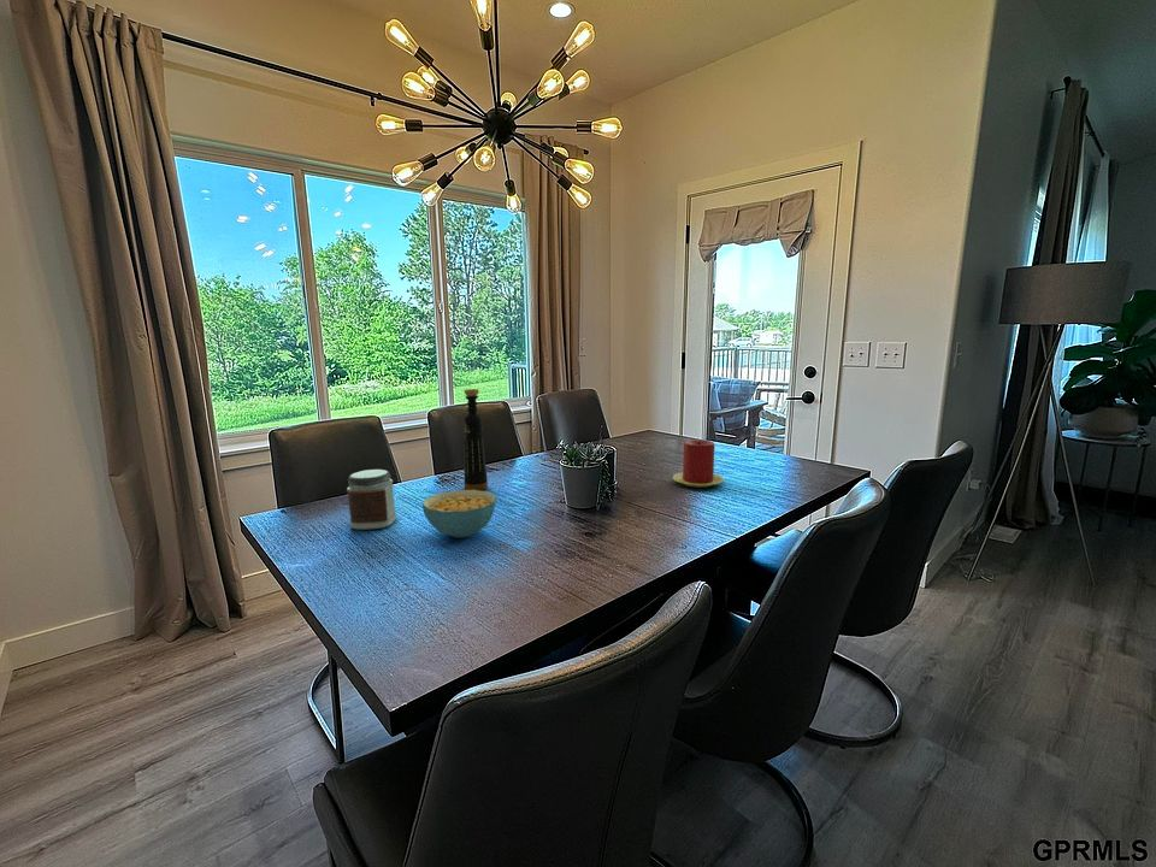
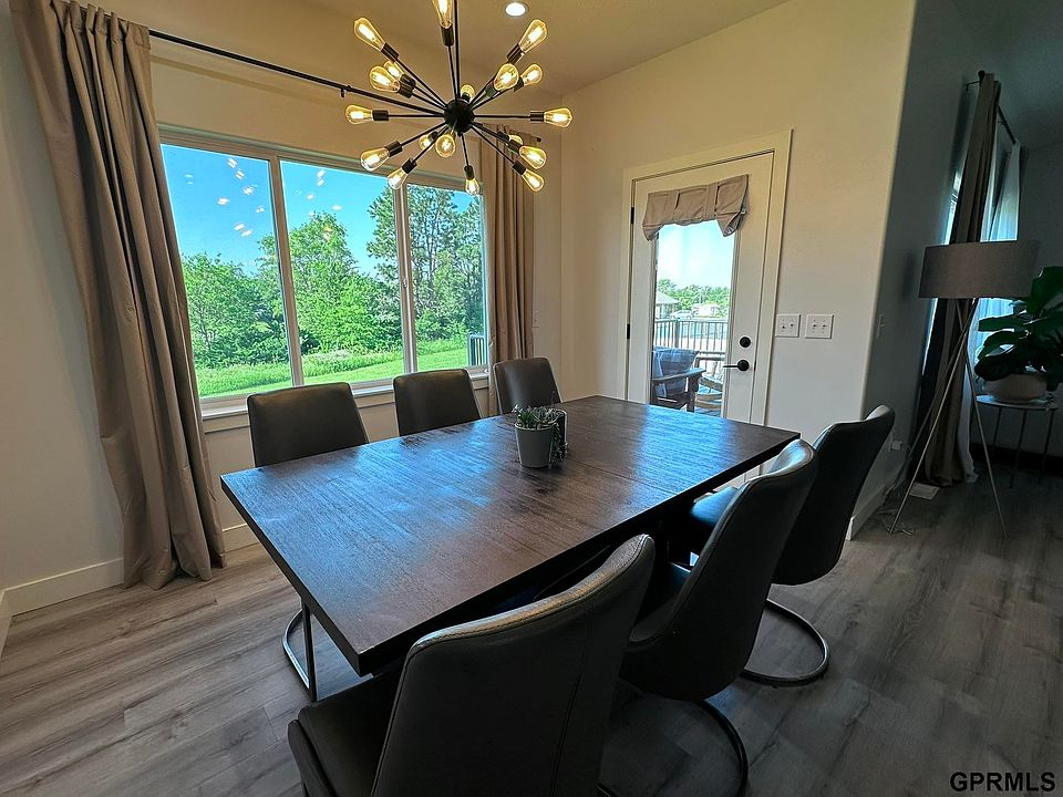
- bottle (473, 440)
- cereal bowl (460, 517)
- candle (698, 462)
- jar (371, 497)
